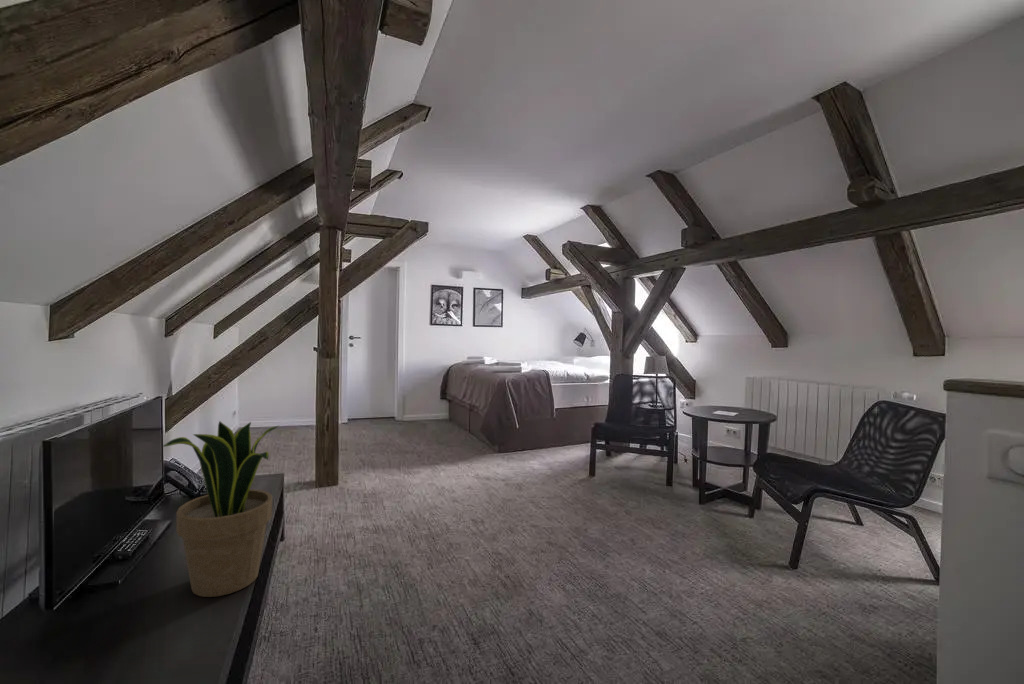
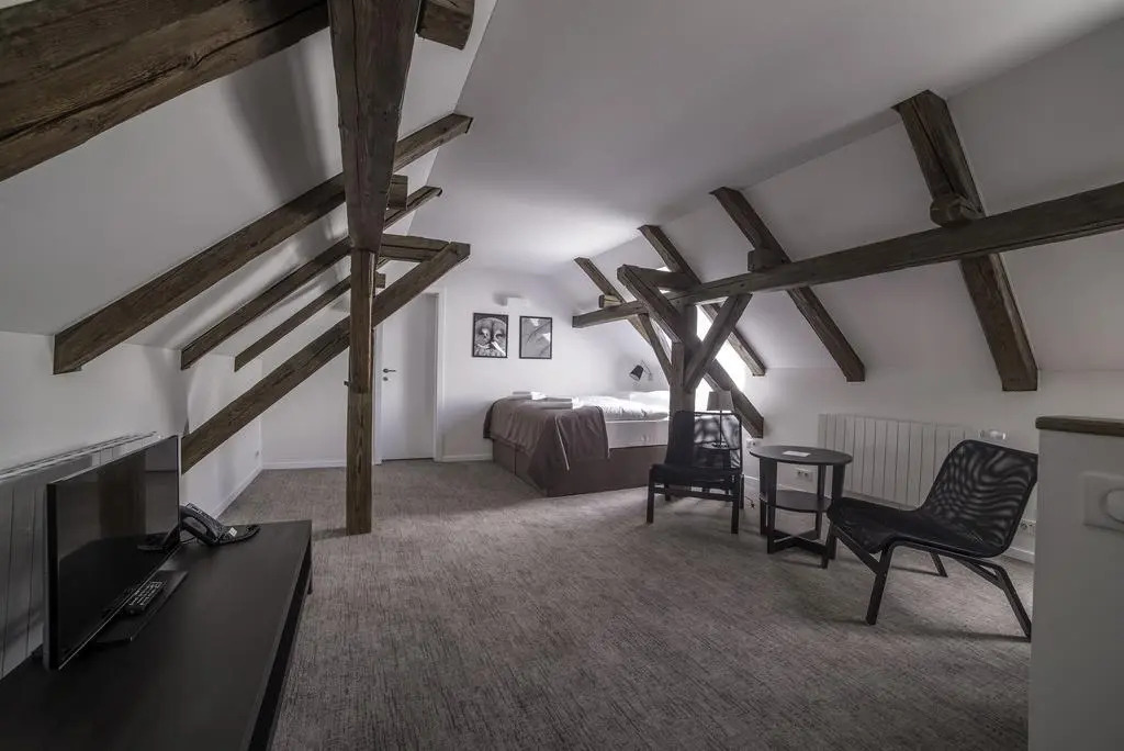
- potted plant (228, 502)
